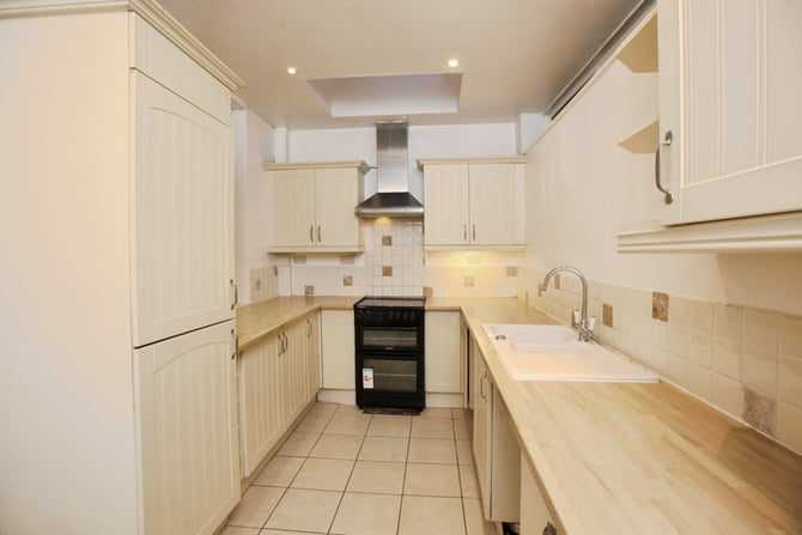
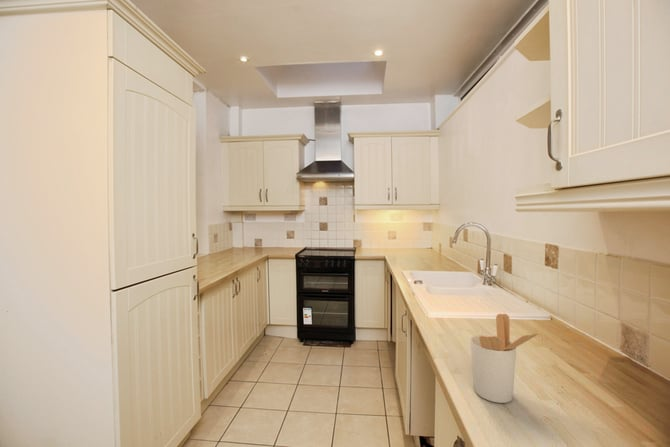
+ utensil holder (504, 359)
